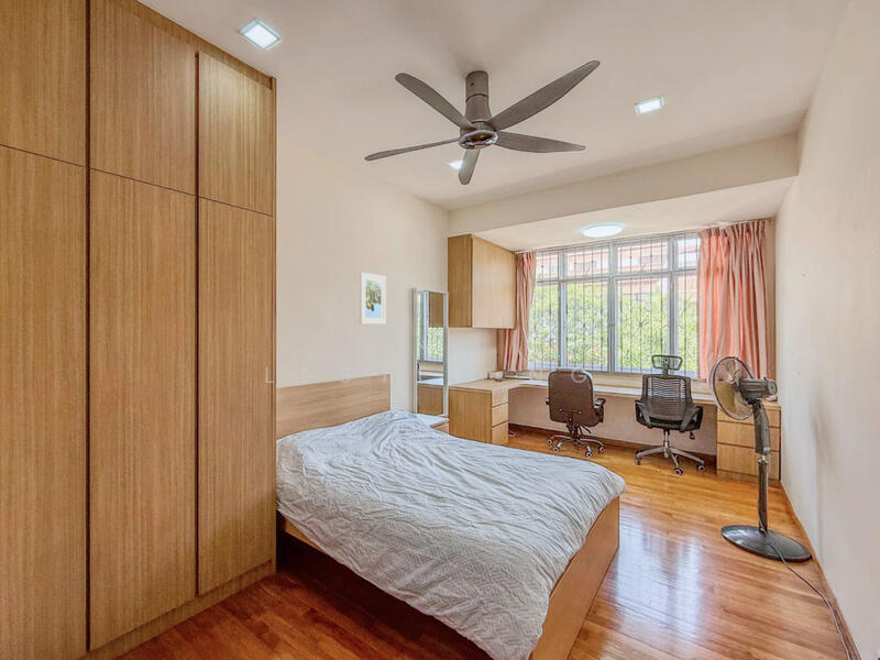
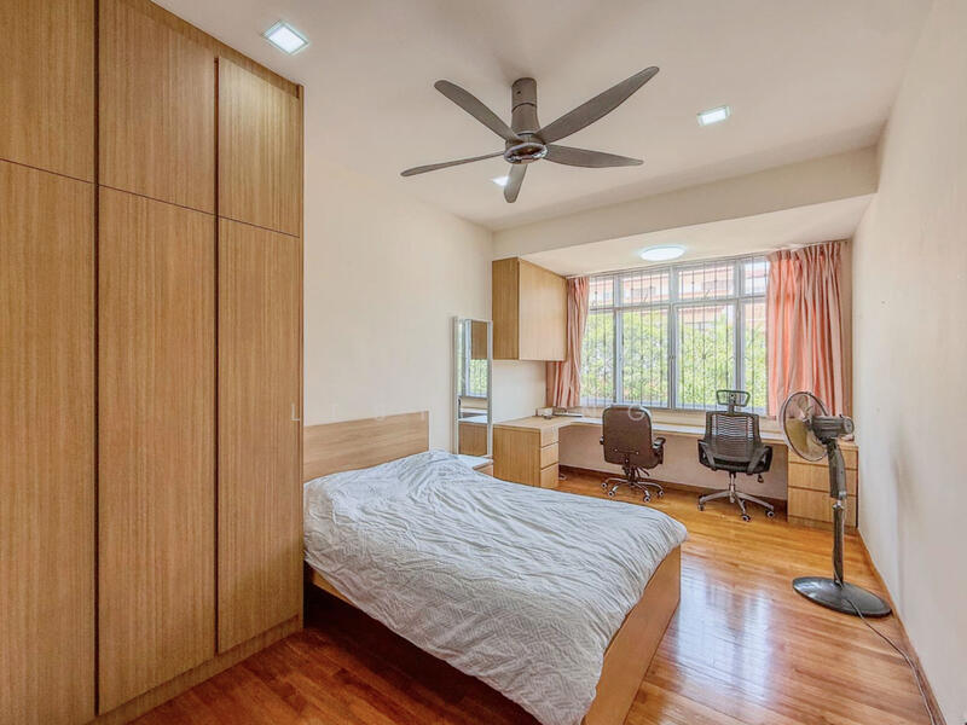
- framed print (373, 299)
